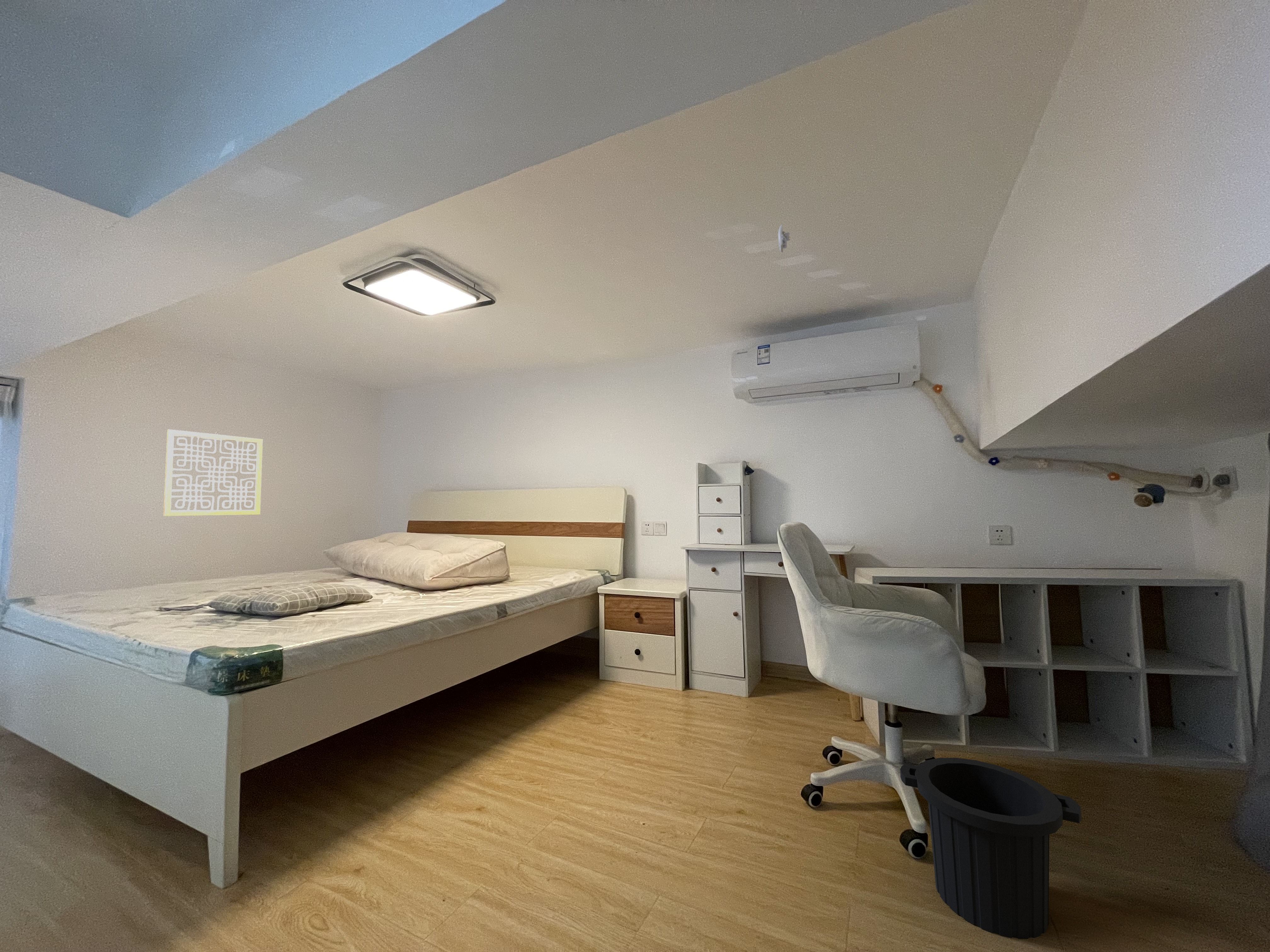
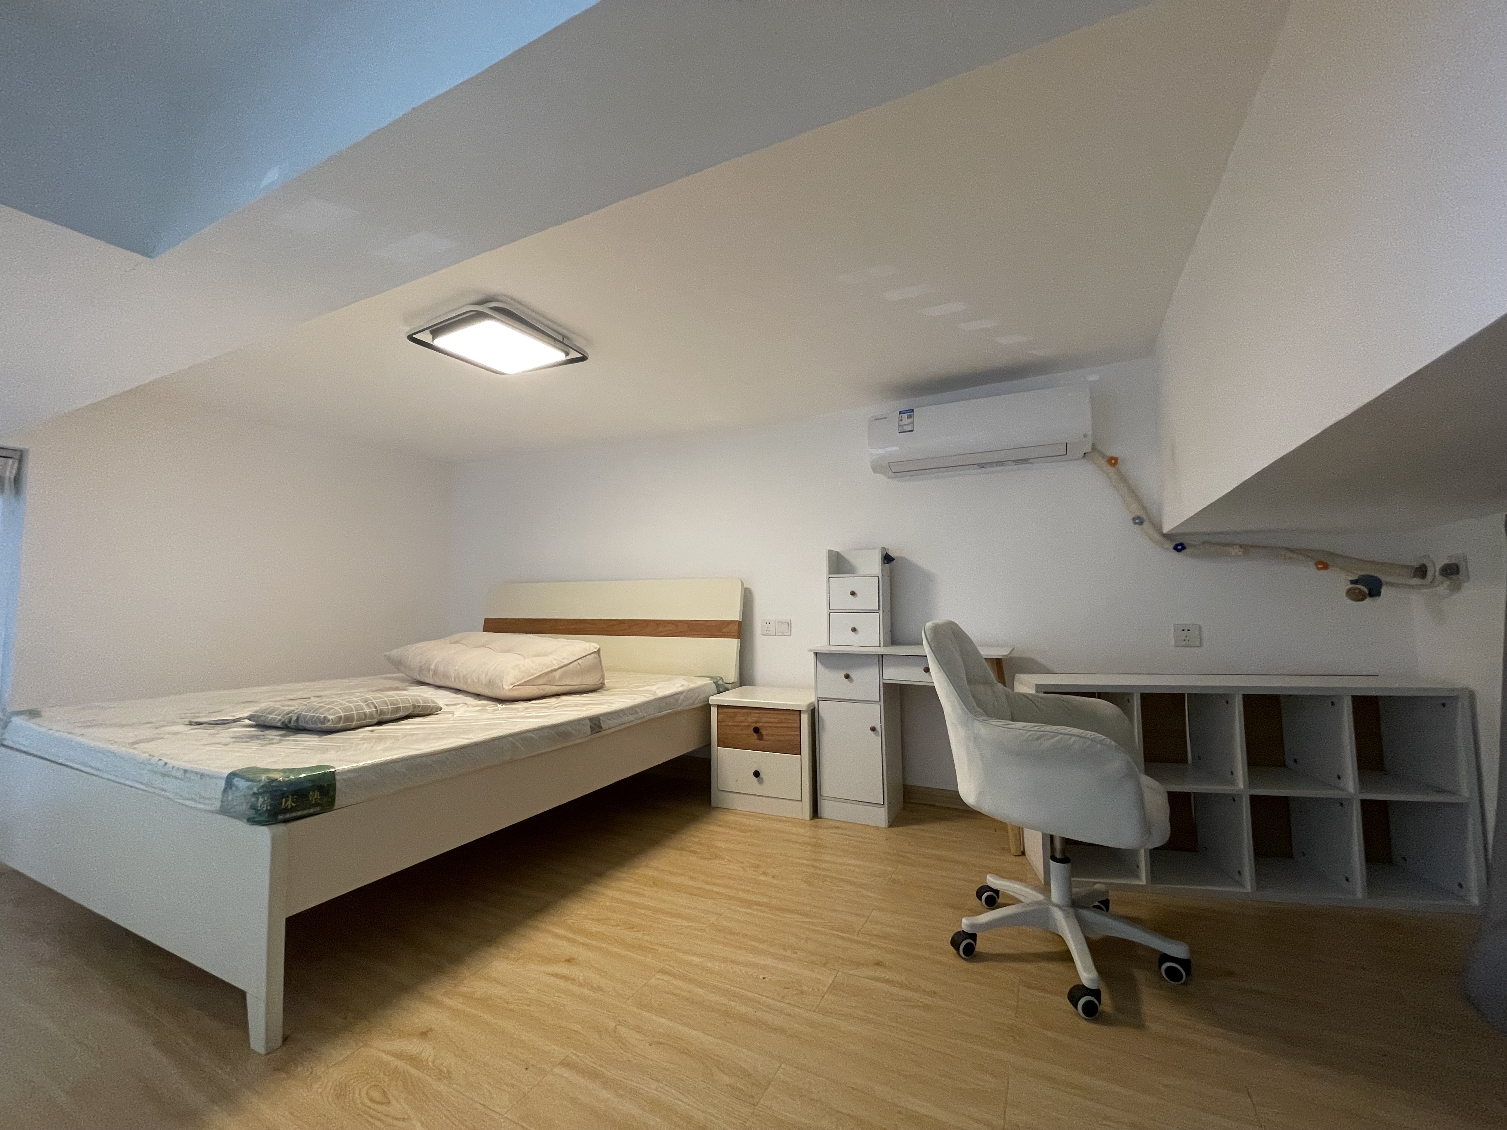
- trash can (987, 843)
- wall art (217, 472)
- smoke detector (784, 236)
